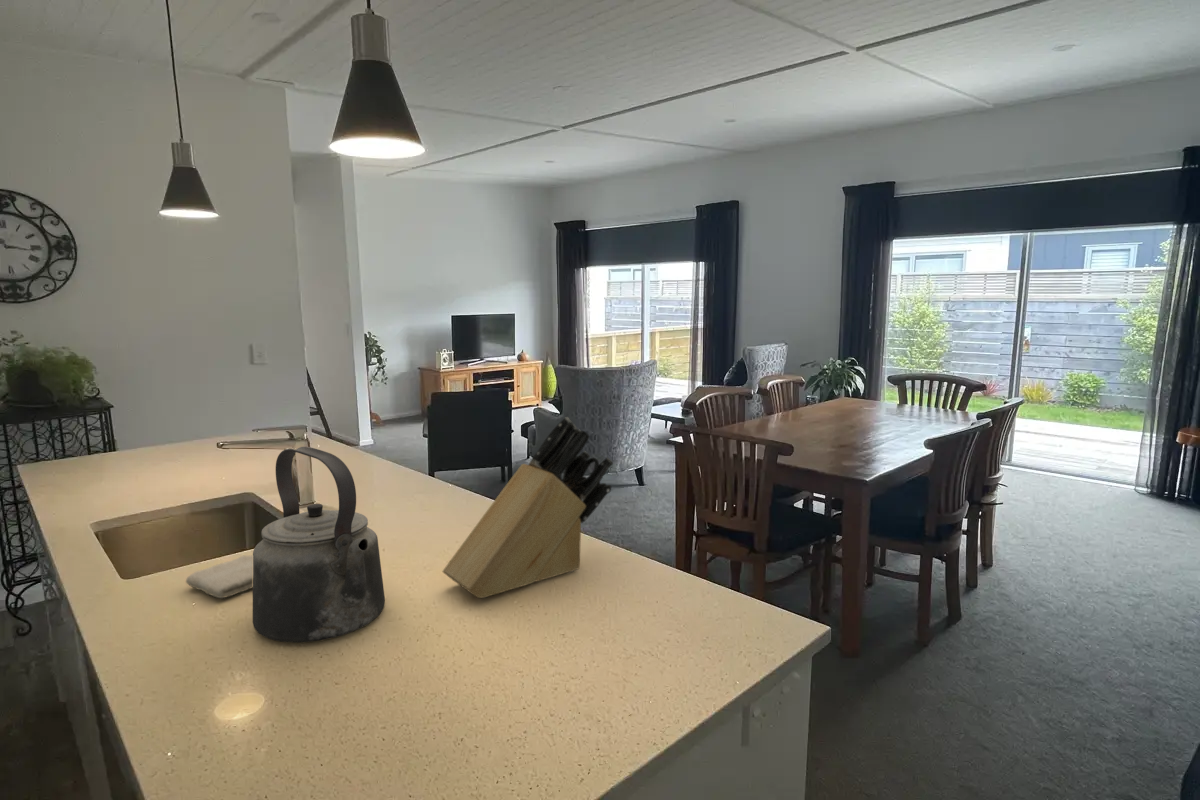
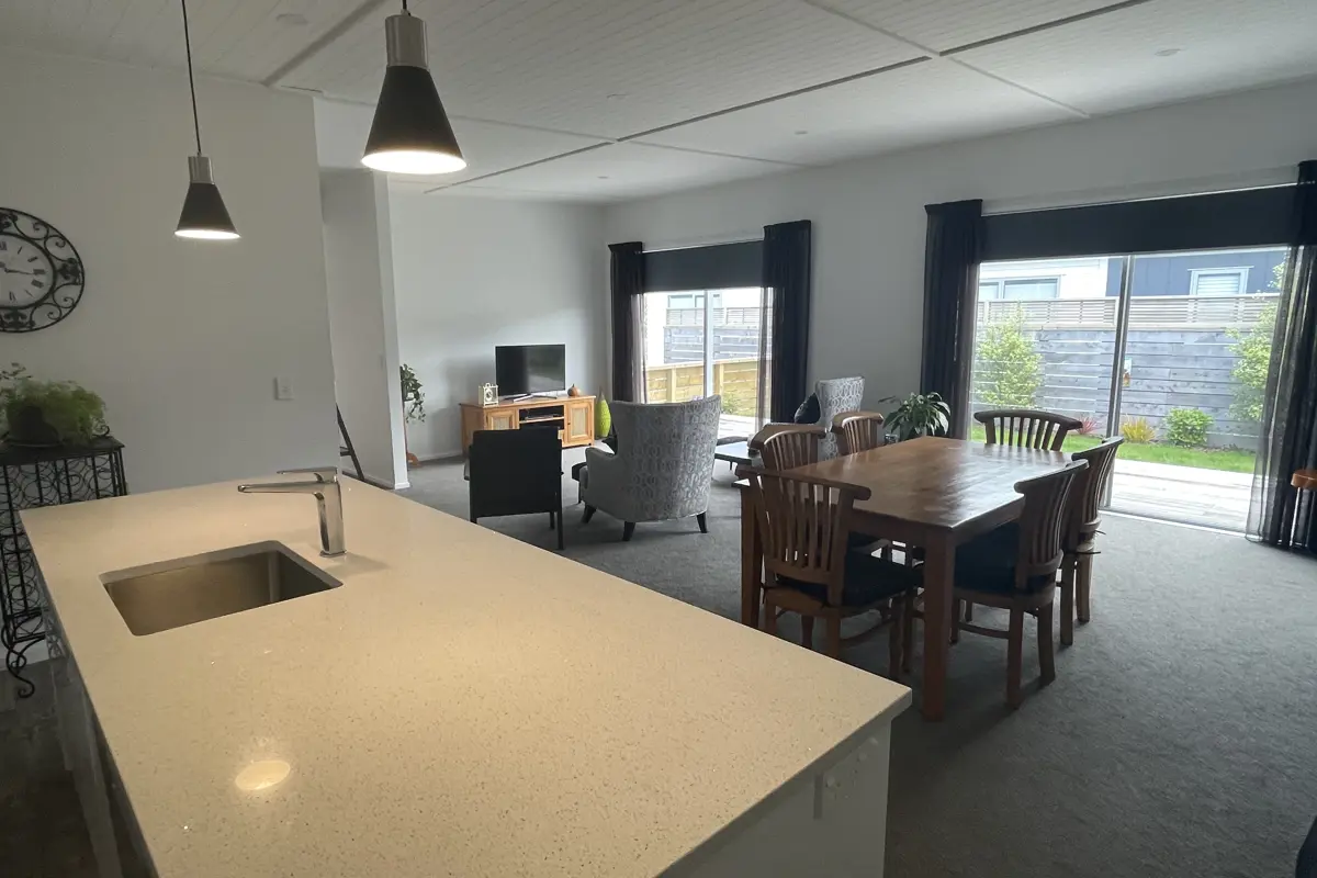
- knife block (532, 499)
- kettle (322, 537)
- washcloth (246, 572)
